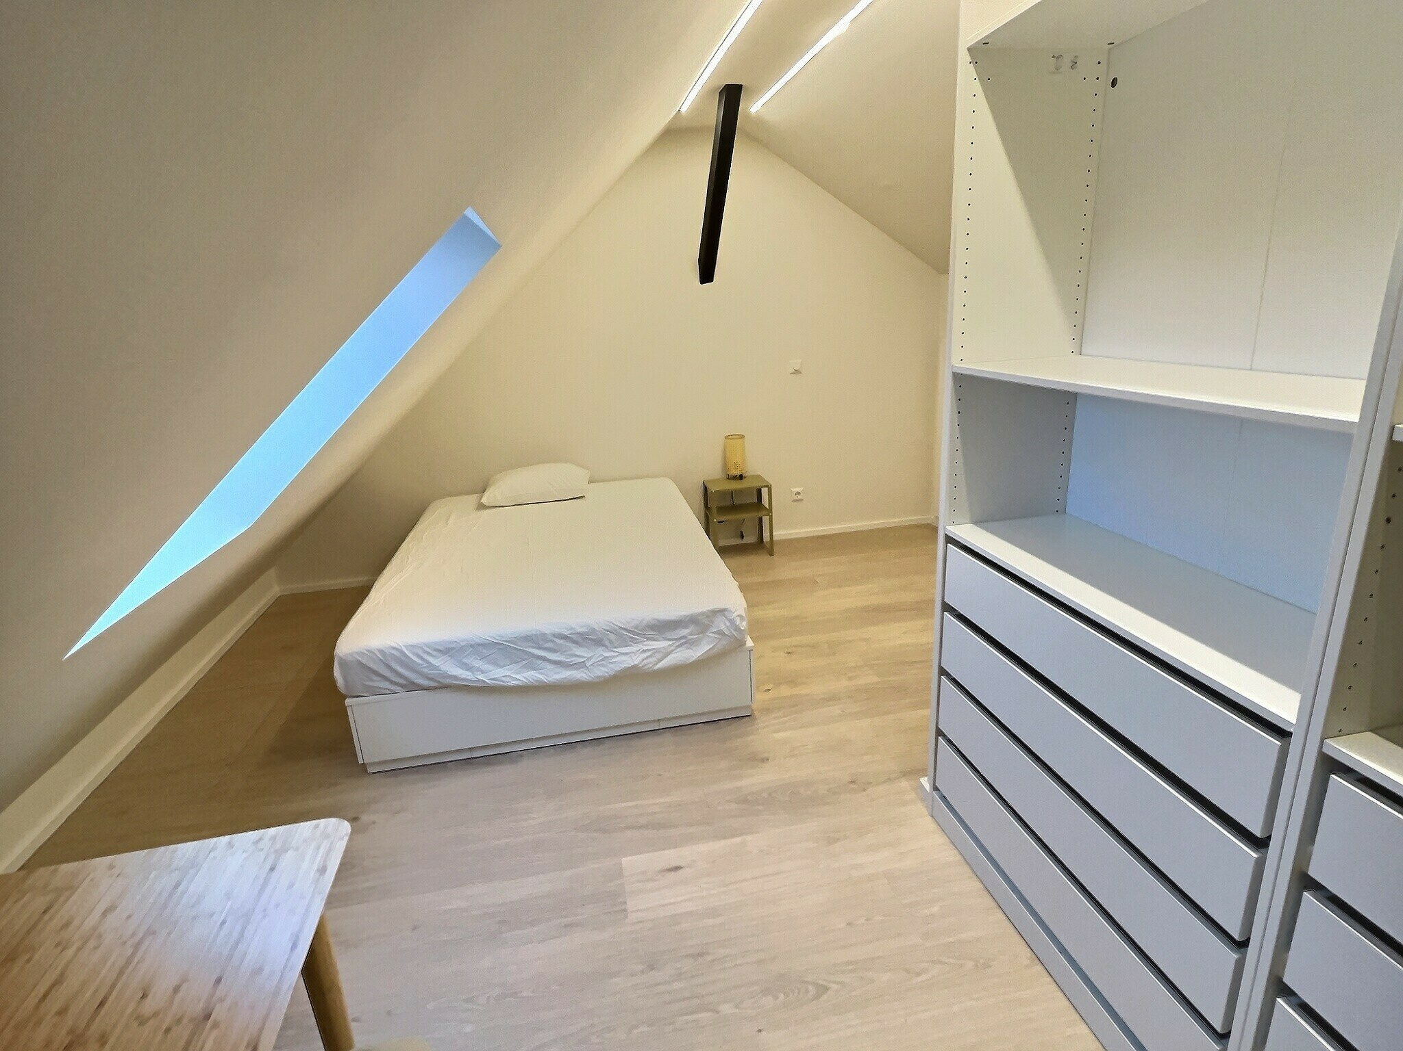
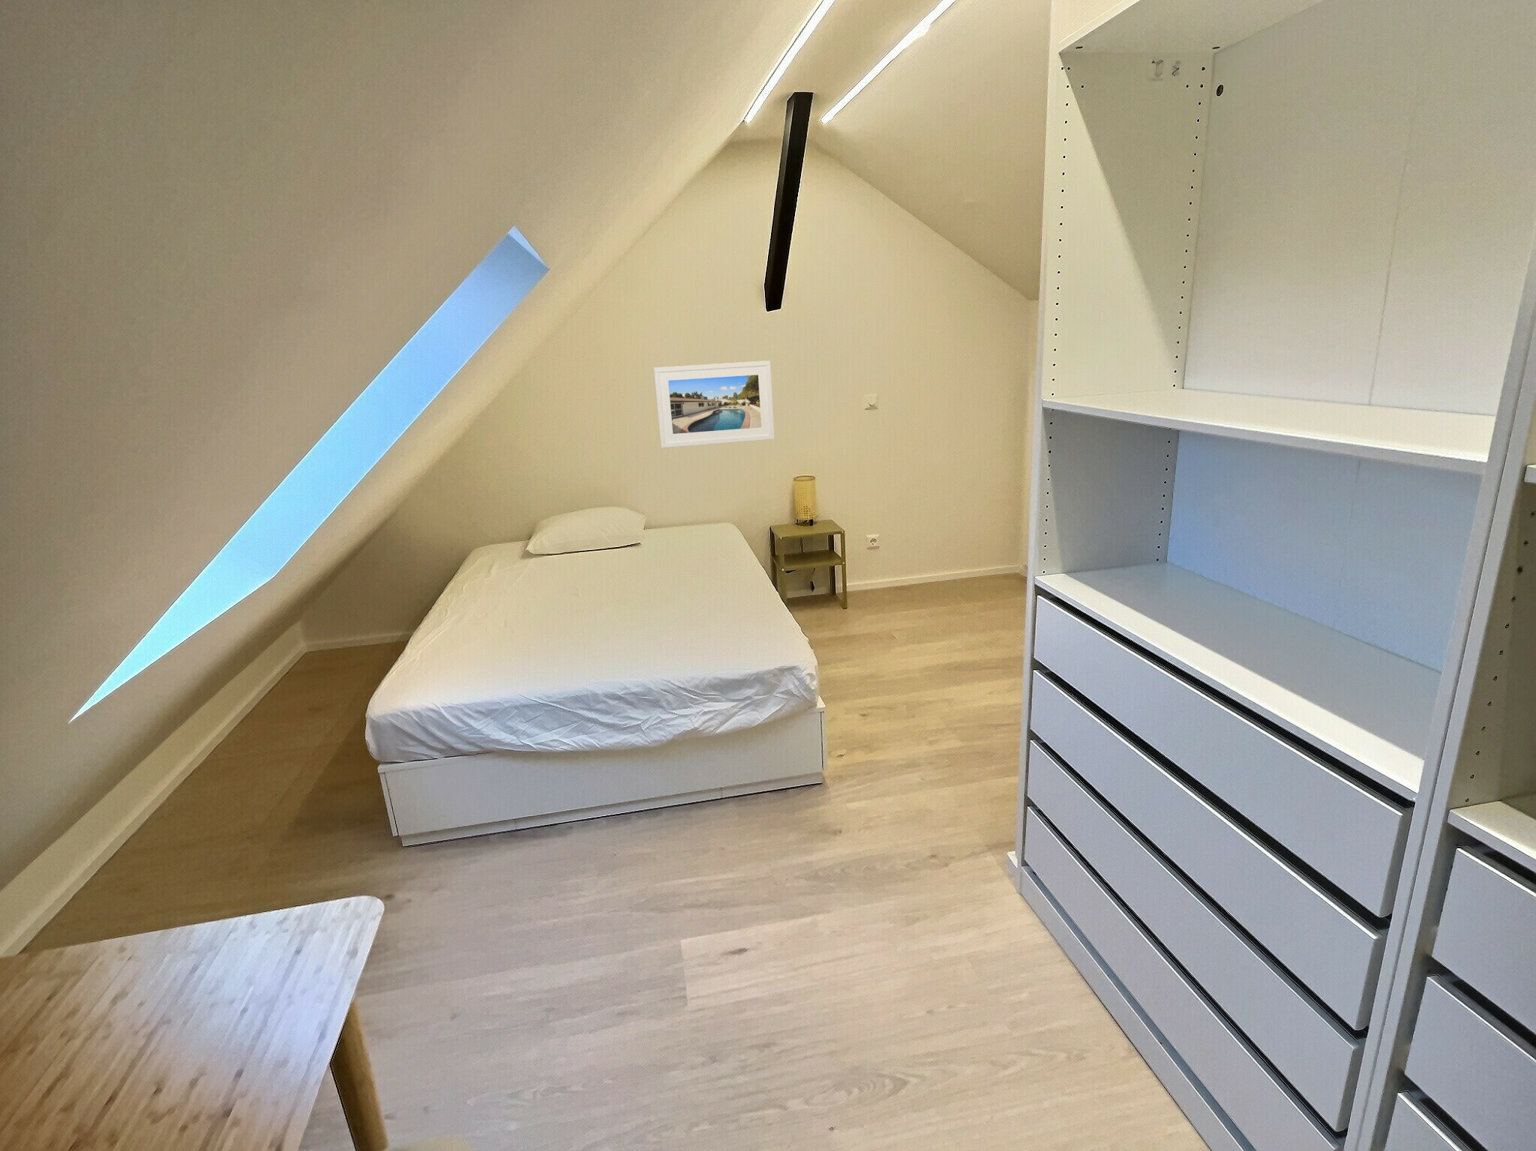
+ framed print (715, 404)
